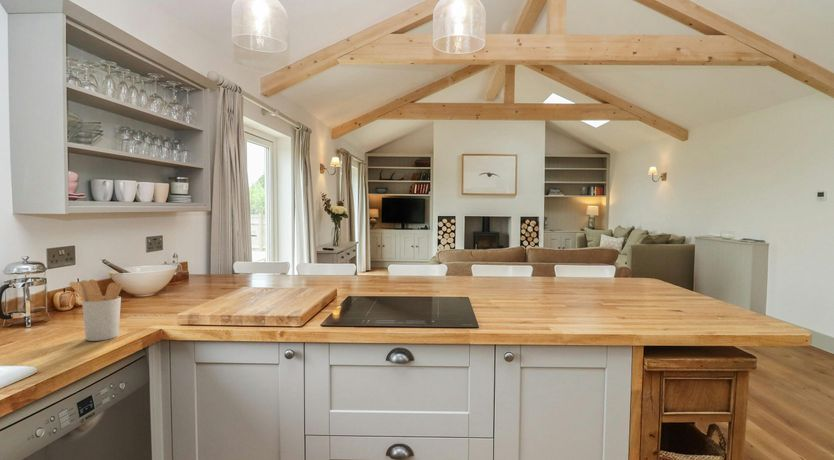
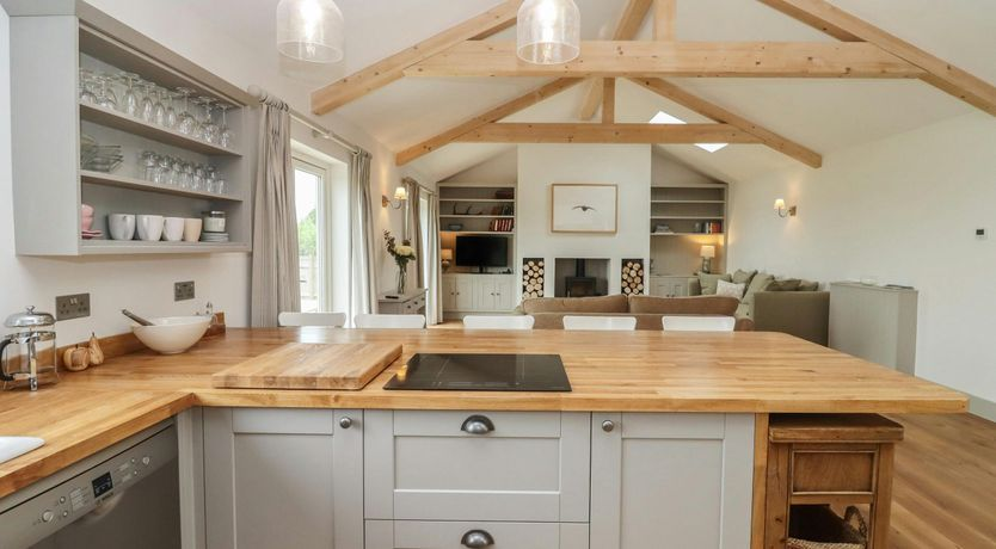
- utensil holder (96, 307)
